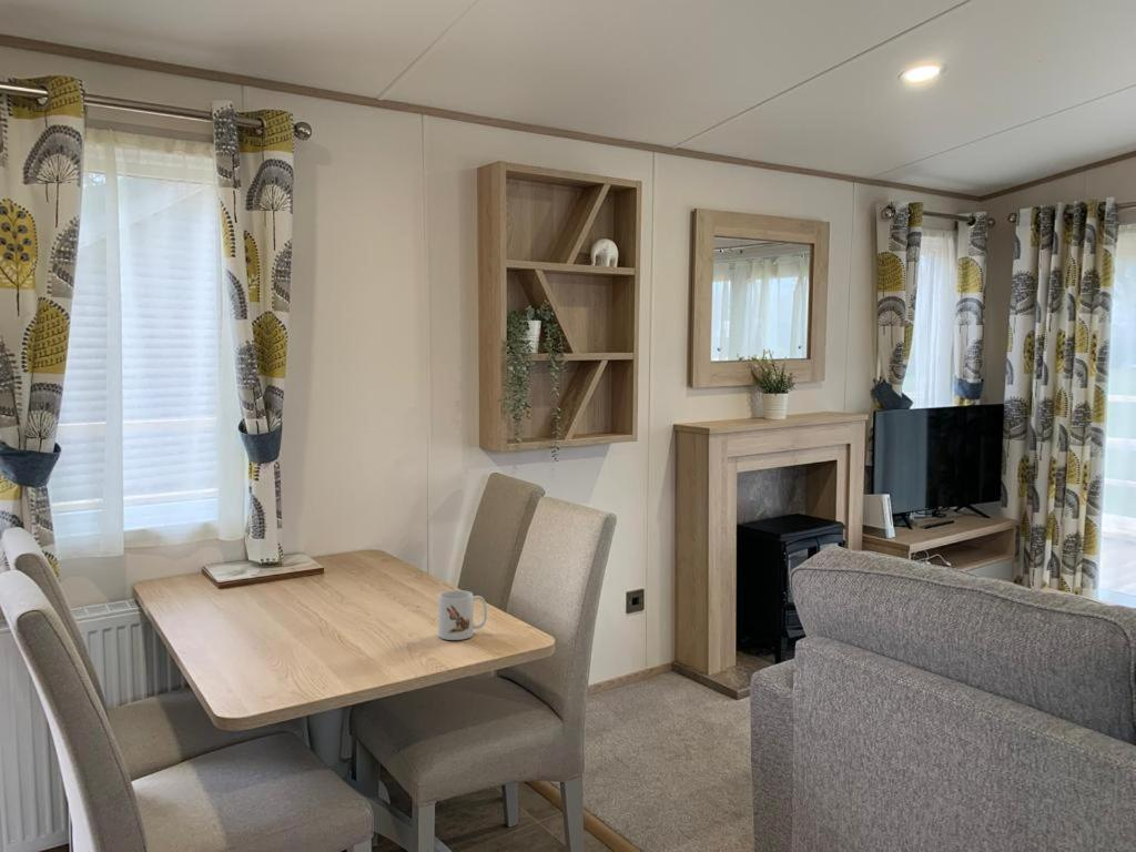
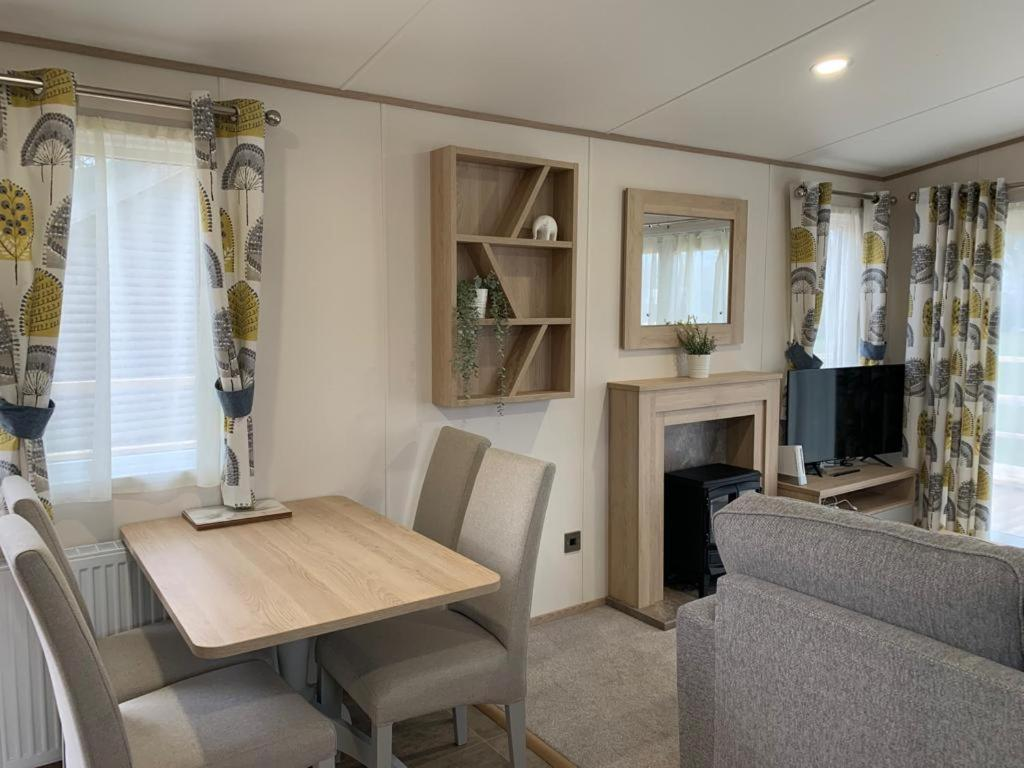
- mug (463, 613)
